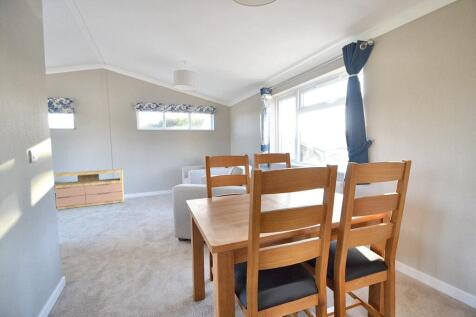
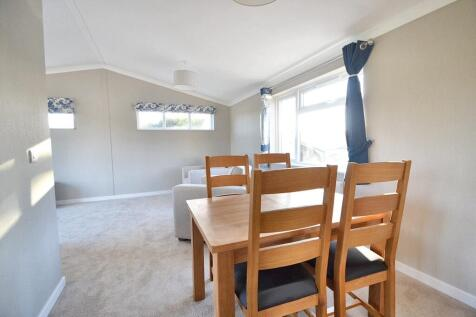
- sideboard (78, 188)
